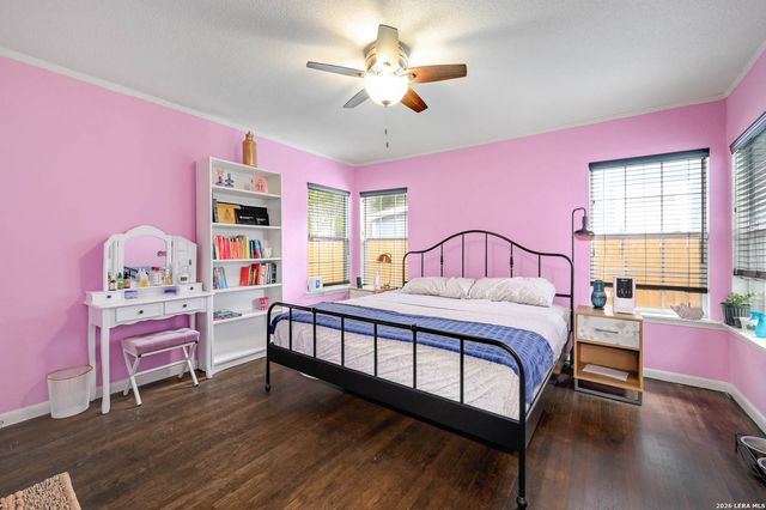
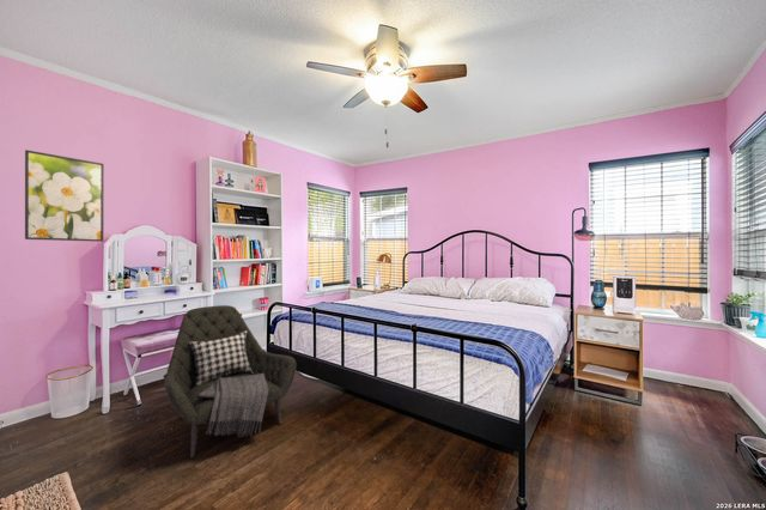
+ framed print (66, 199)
+ armchair (226, 368)
